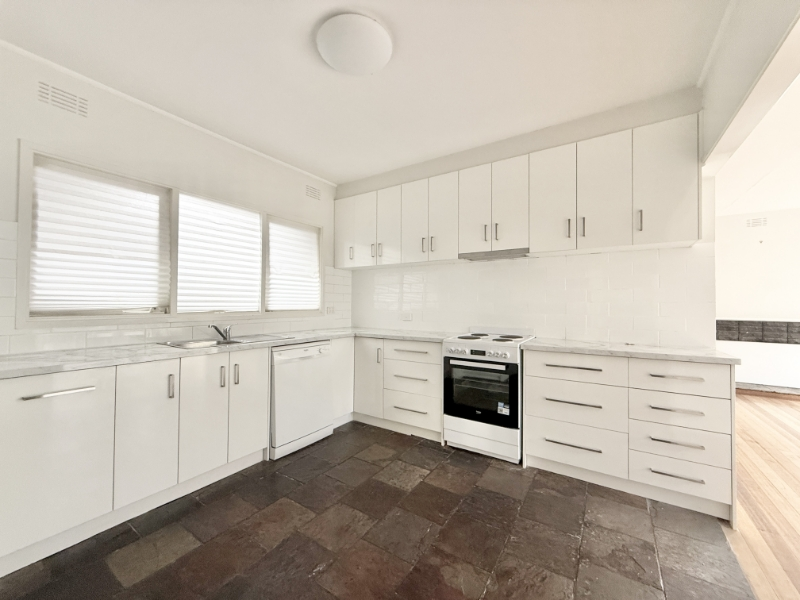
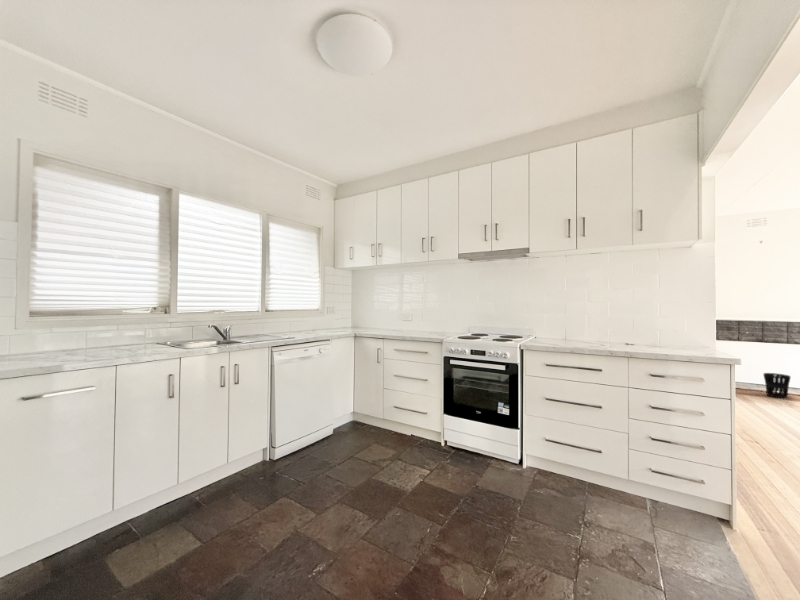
+ wastebasket (776, 385)
